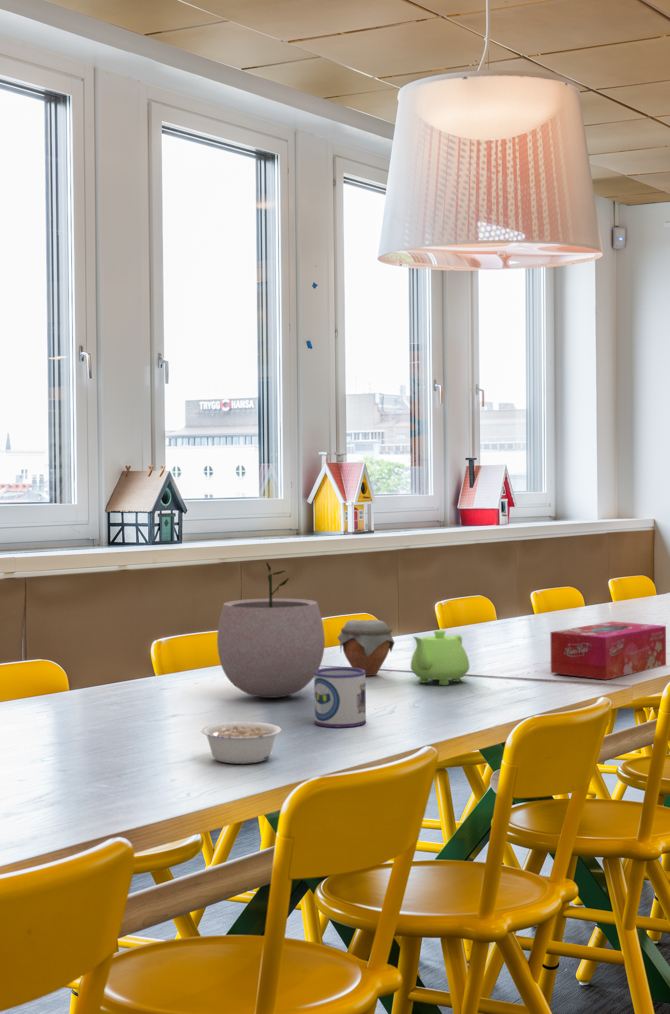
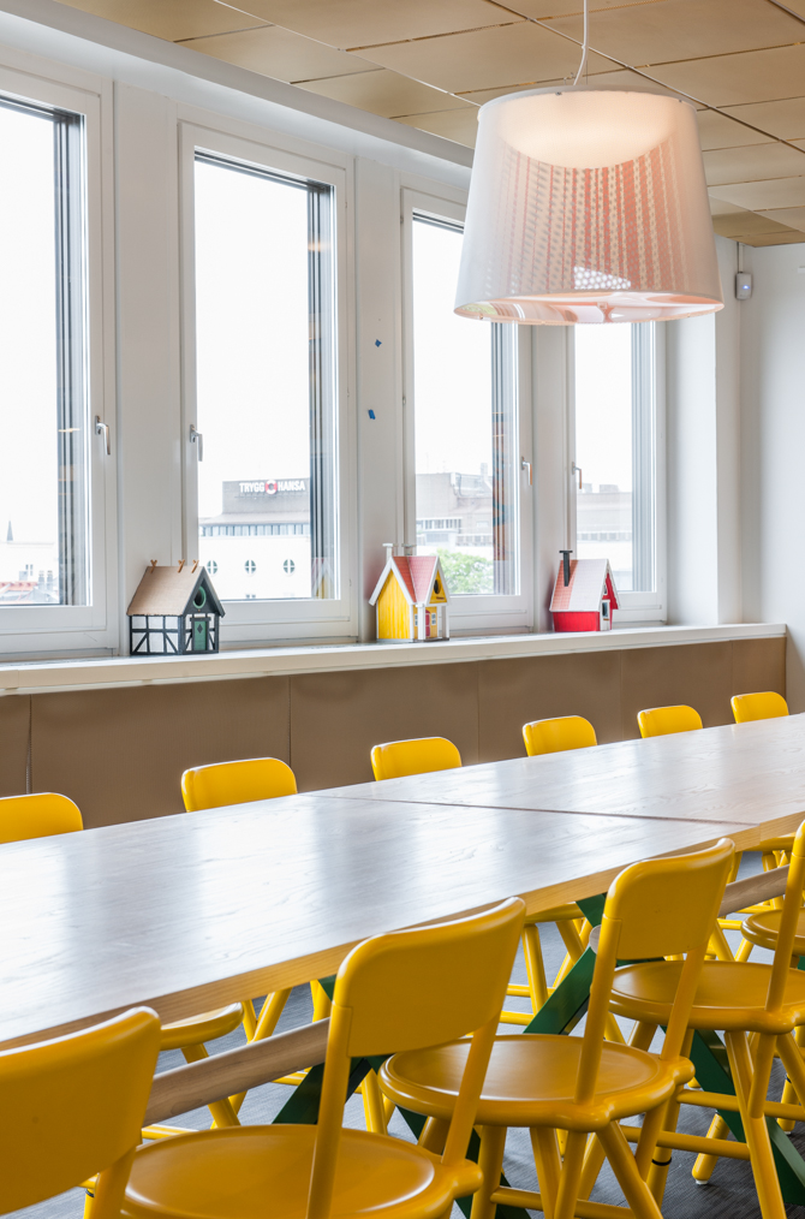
- plant pot (270, 628)
- legume (244, 740)
- mug (344, 694)
- jar (366, 647)
- tissue box (609, 649)
- teapot (438, 656)
